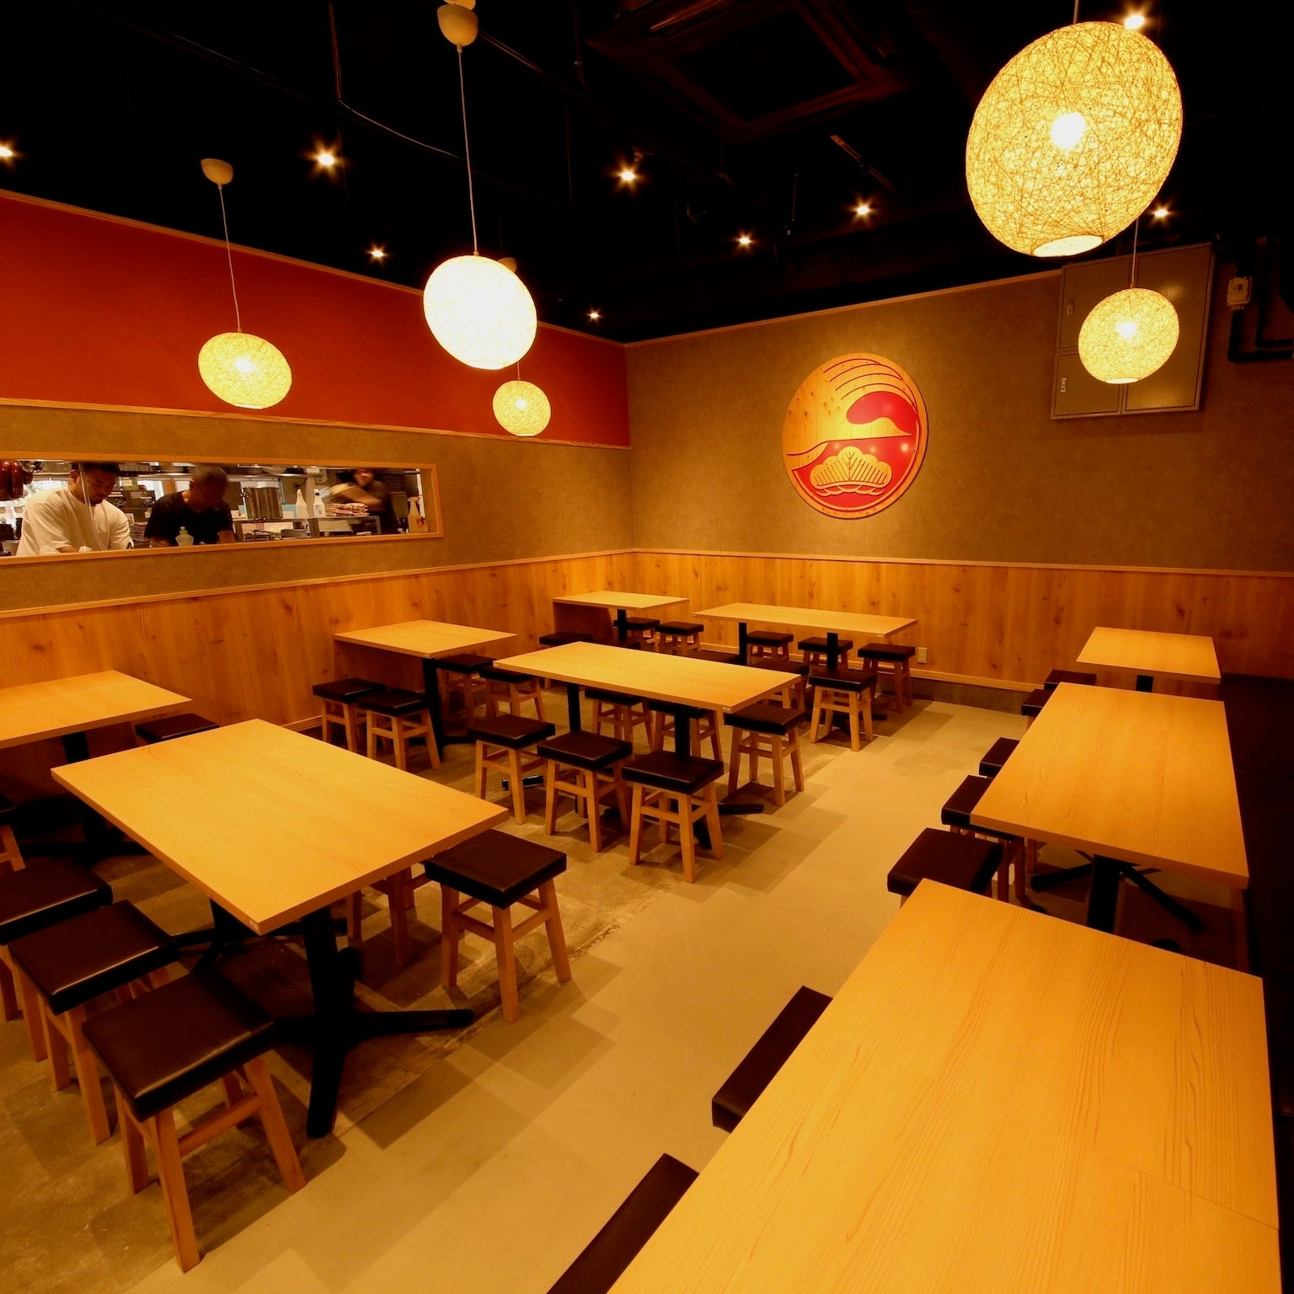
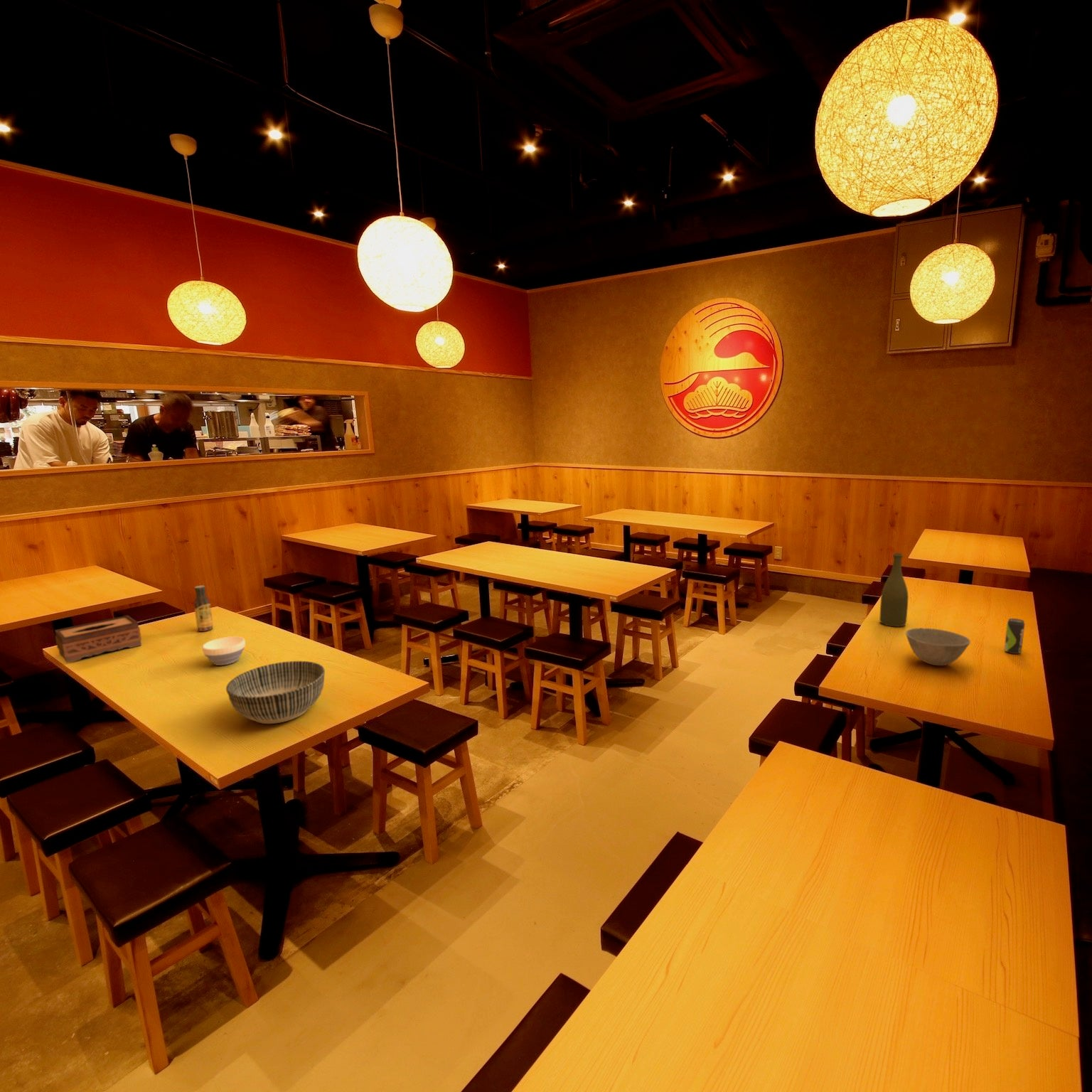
+ tissue box (99, 638)
+ sauce bottle (202, 608)
+ beverage can (1014, 636)
+ bottle (895, 589)
+ bowl (279, 695)
+ bowl (936, 649)
+ bowl (225, 652)
